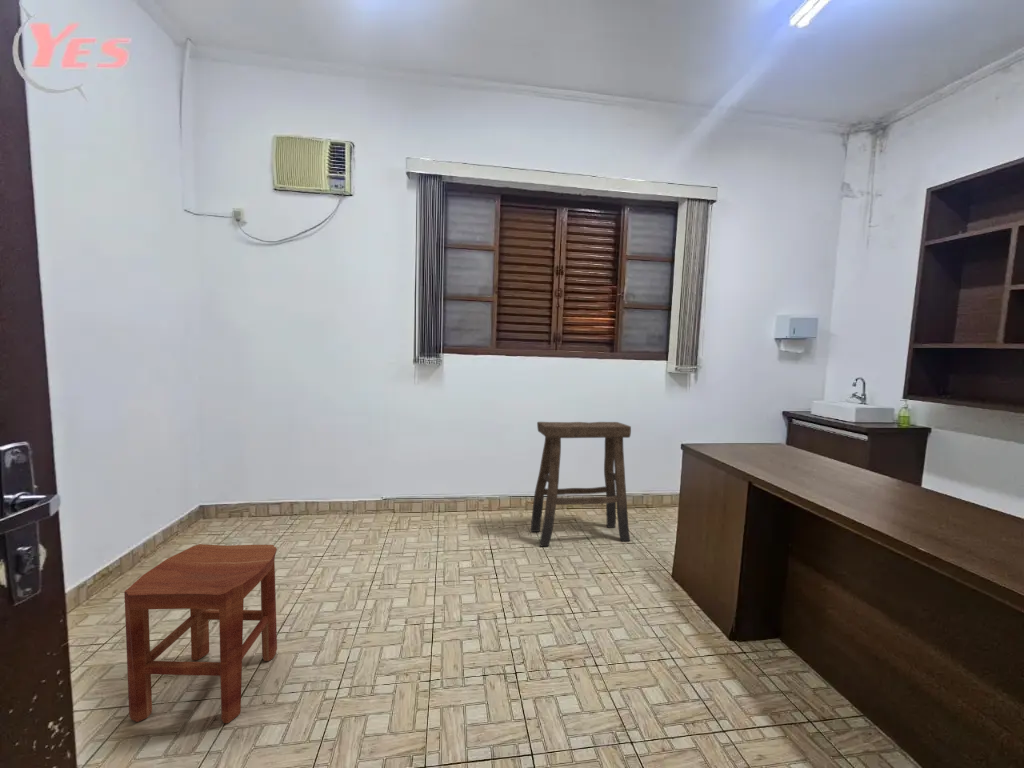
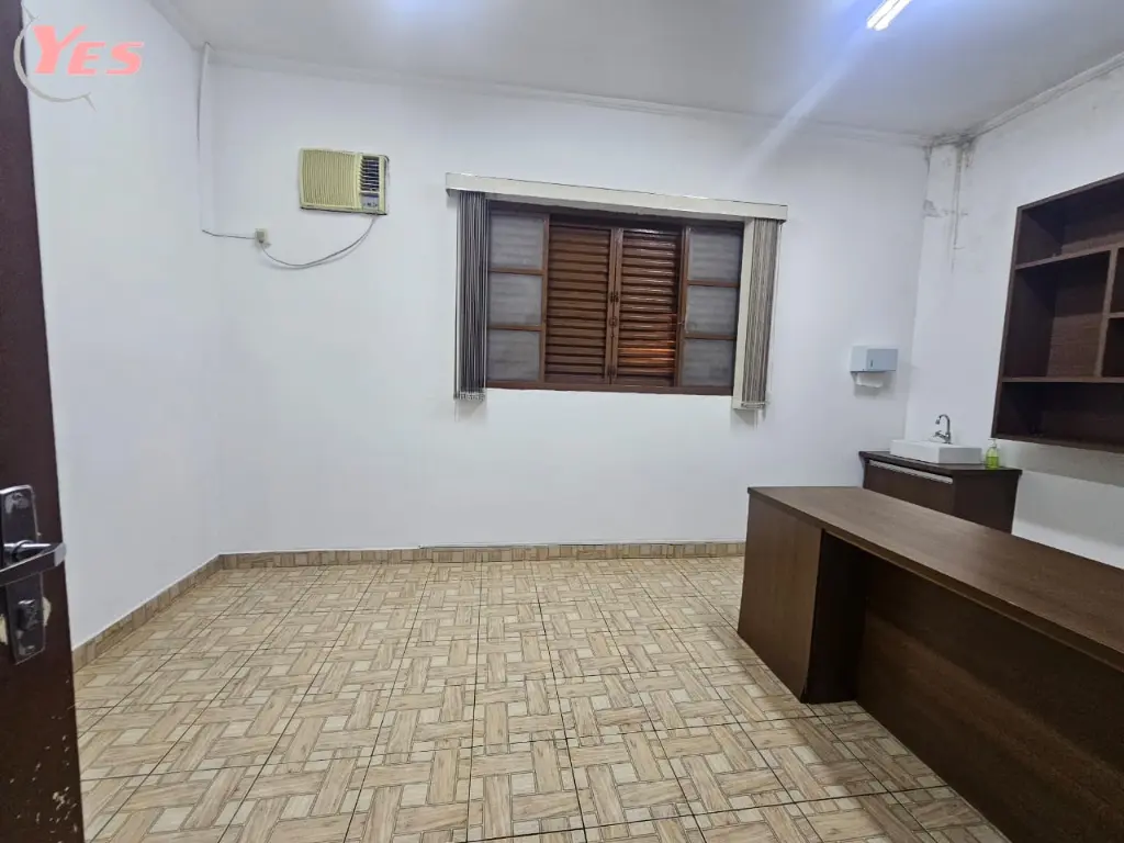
- stool (208, 624)
- stool (582, 488)
